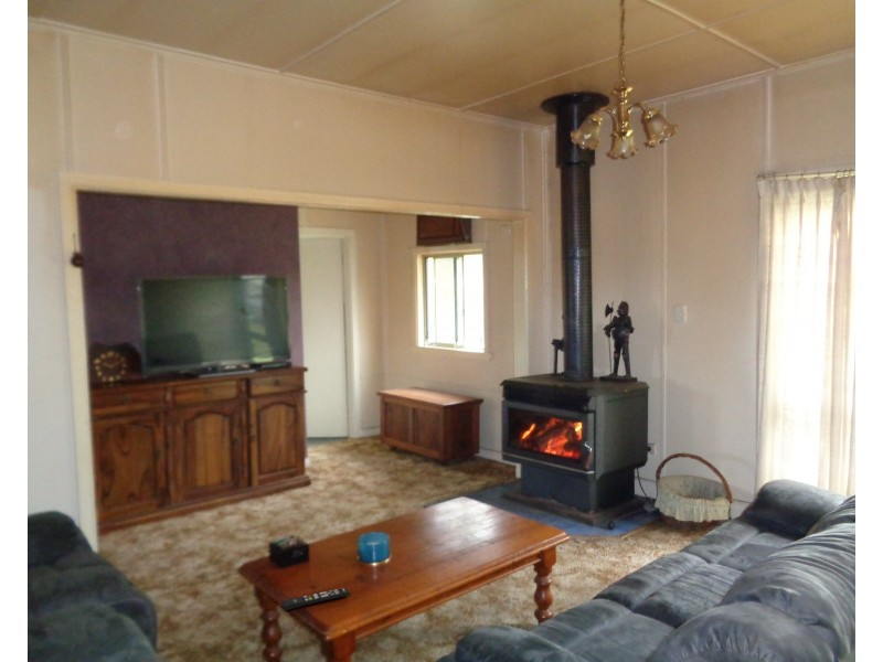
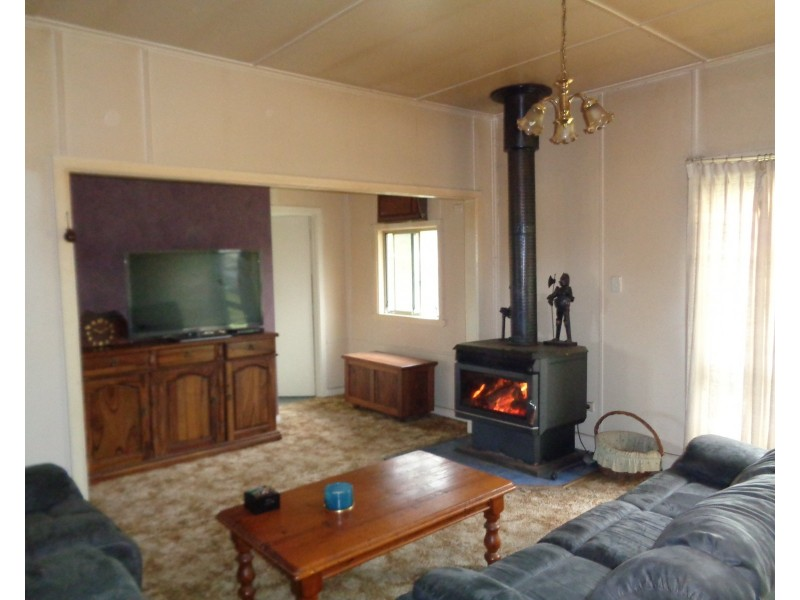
- remote control (316, 598)
